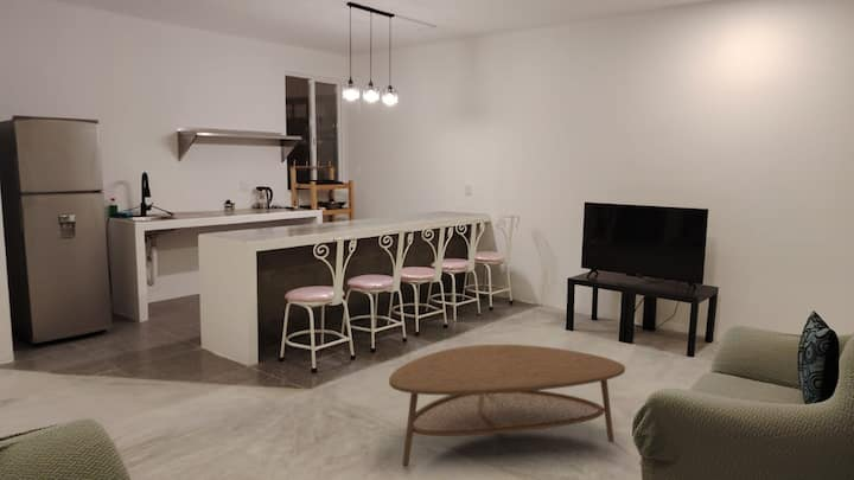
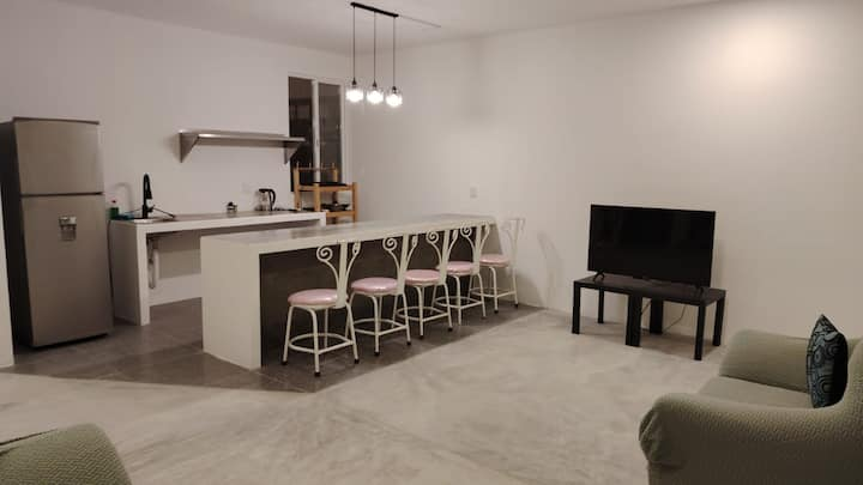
- coffee table (501, 399)
